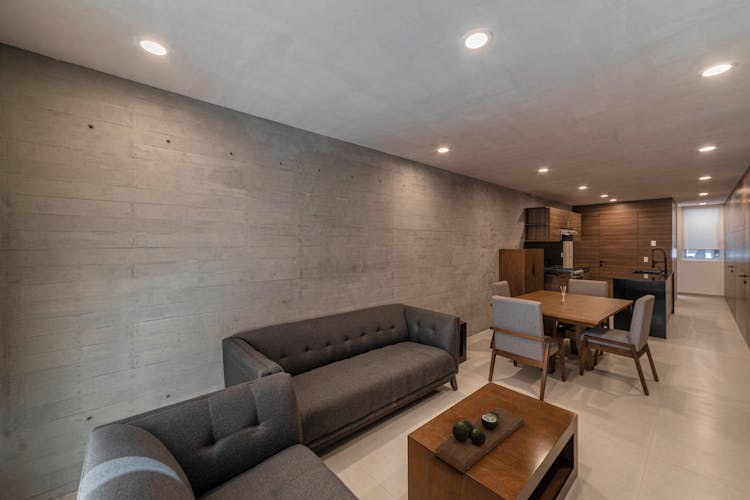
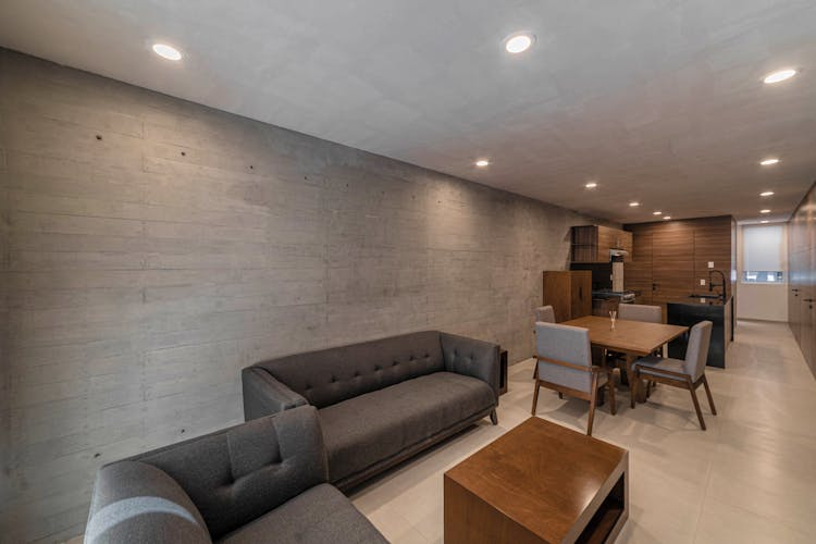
- decorative tray (483, 425)
